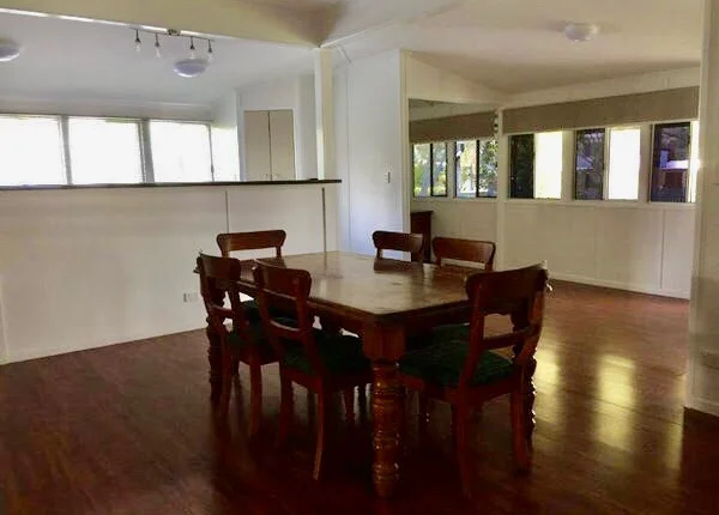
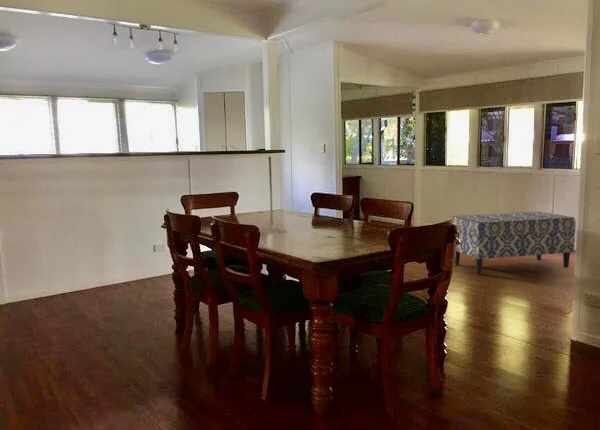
+ bench (511, 241)
